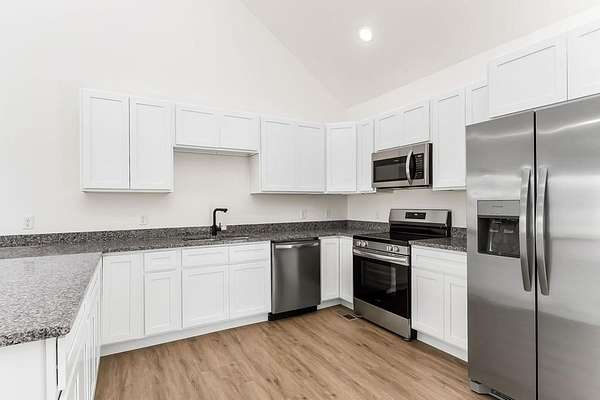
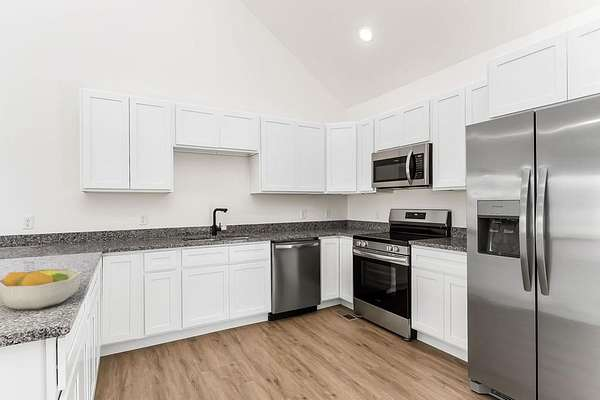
+ fruit bowl (40, 283)
